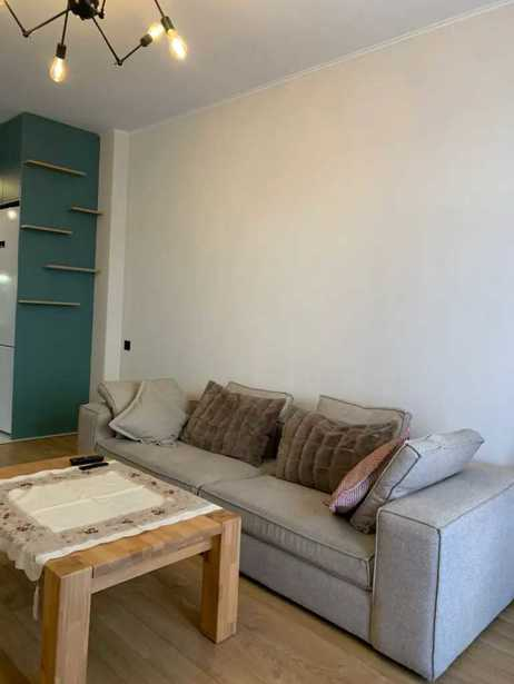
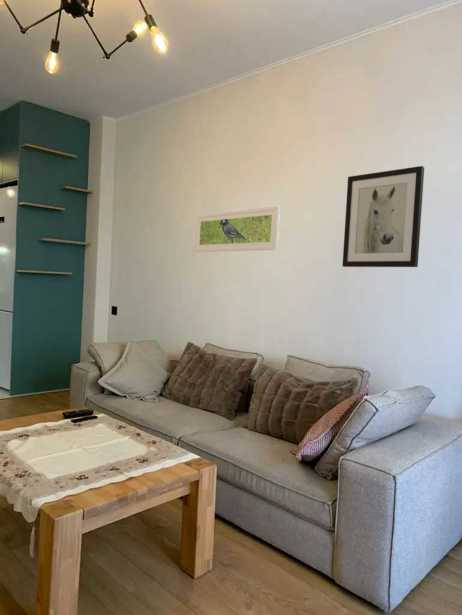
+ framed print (233, 231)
+ wall art (381, 219)
